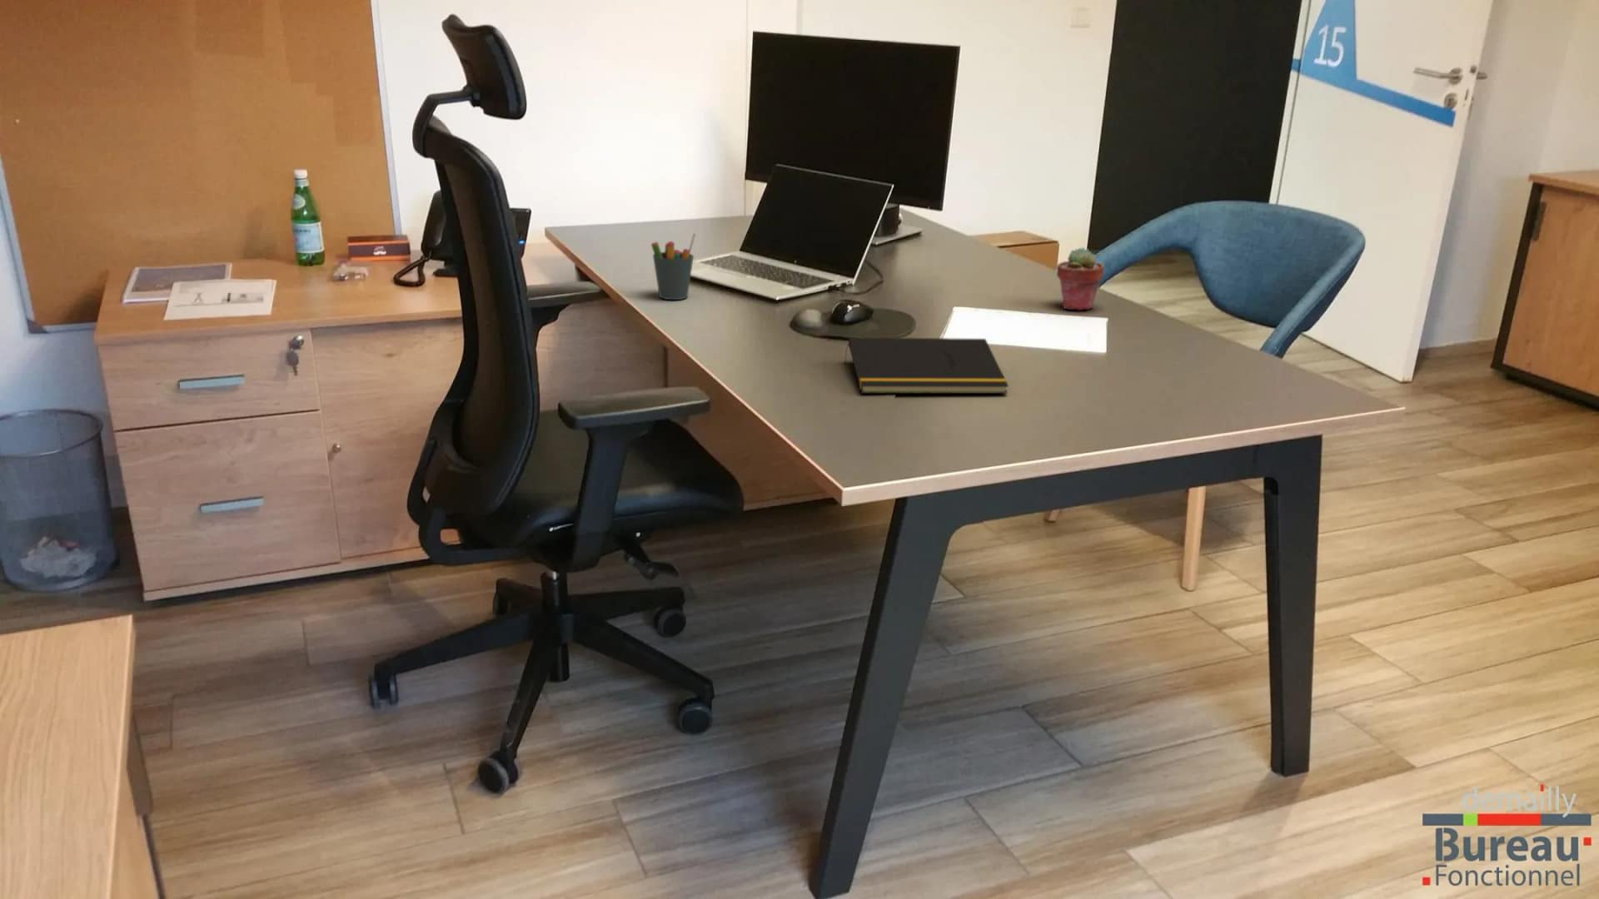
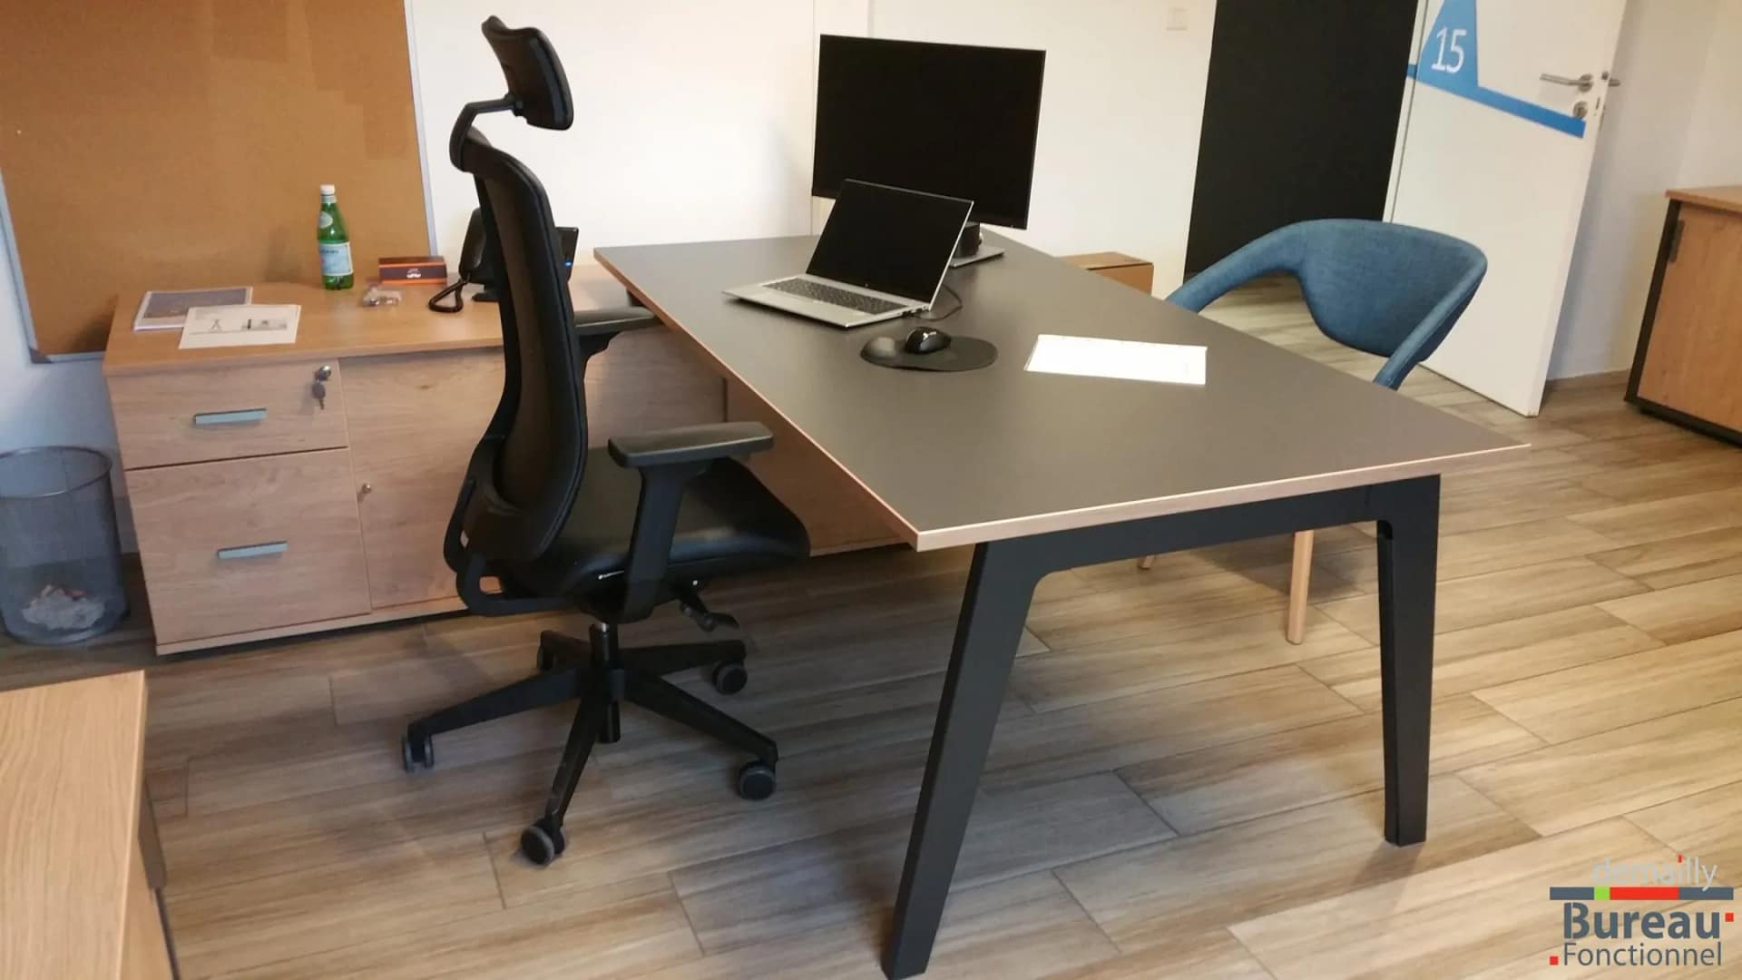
- pen holder (673, 265)
- potted succulent (1080, 277)
- notepad (926, 364)
